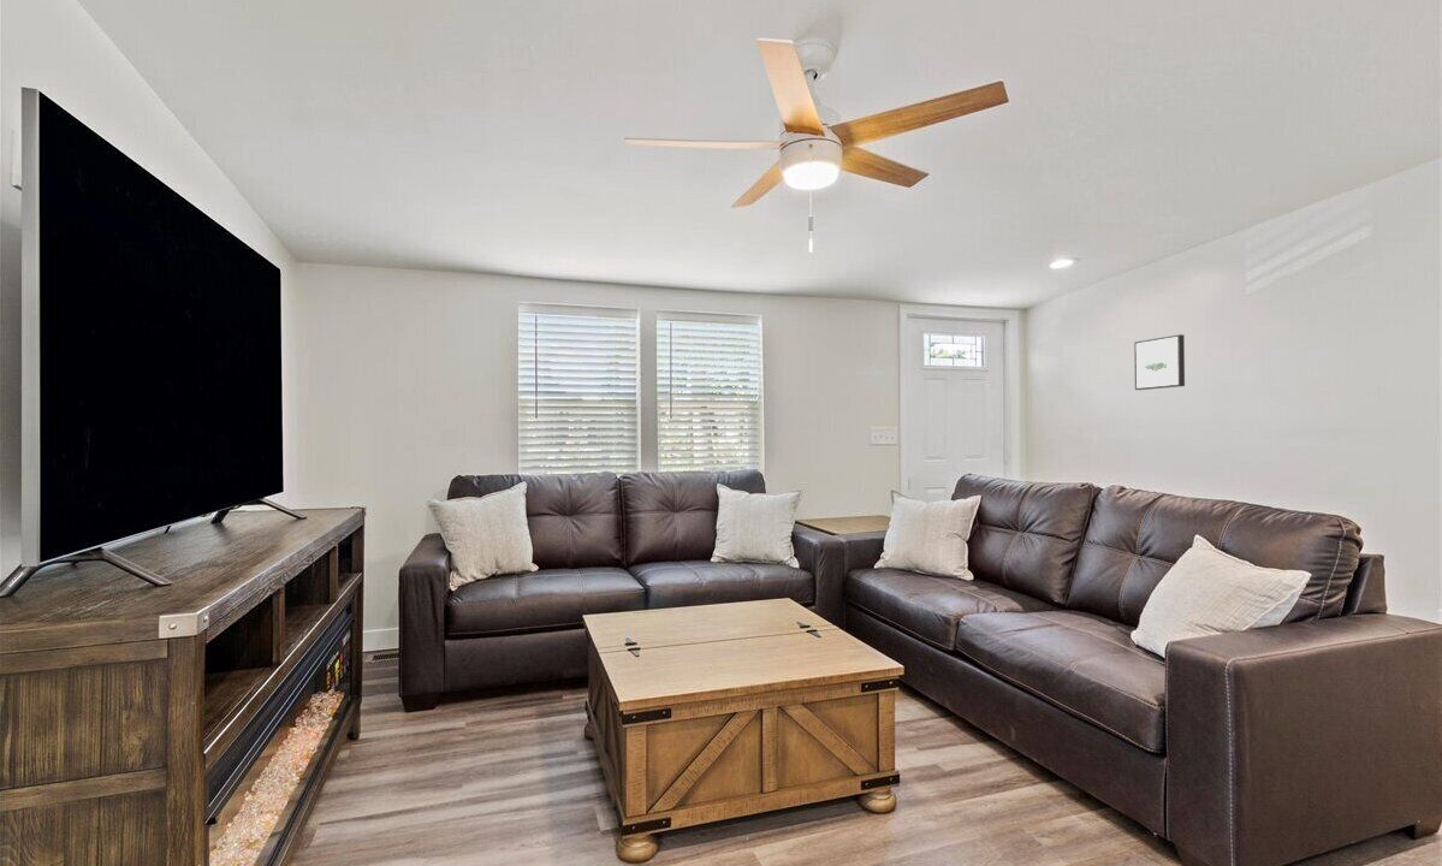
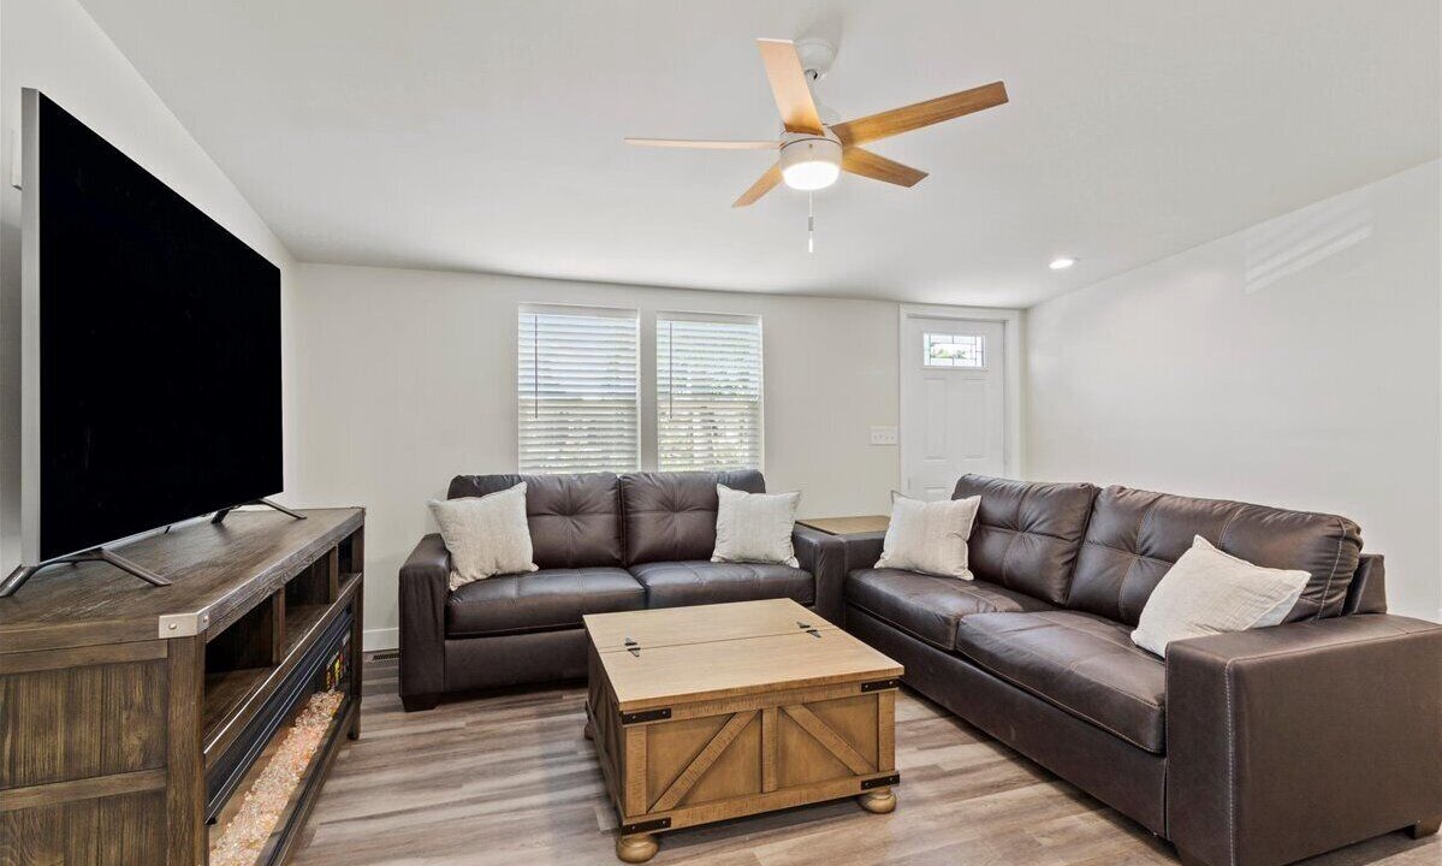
- wall art (1158, 363)
